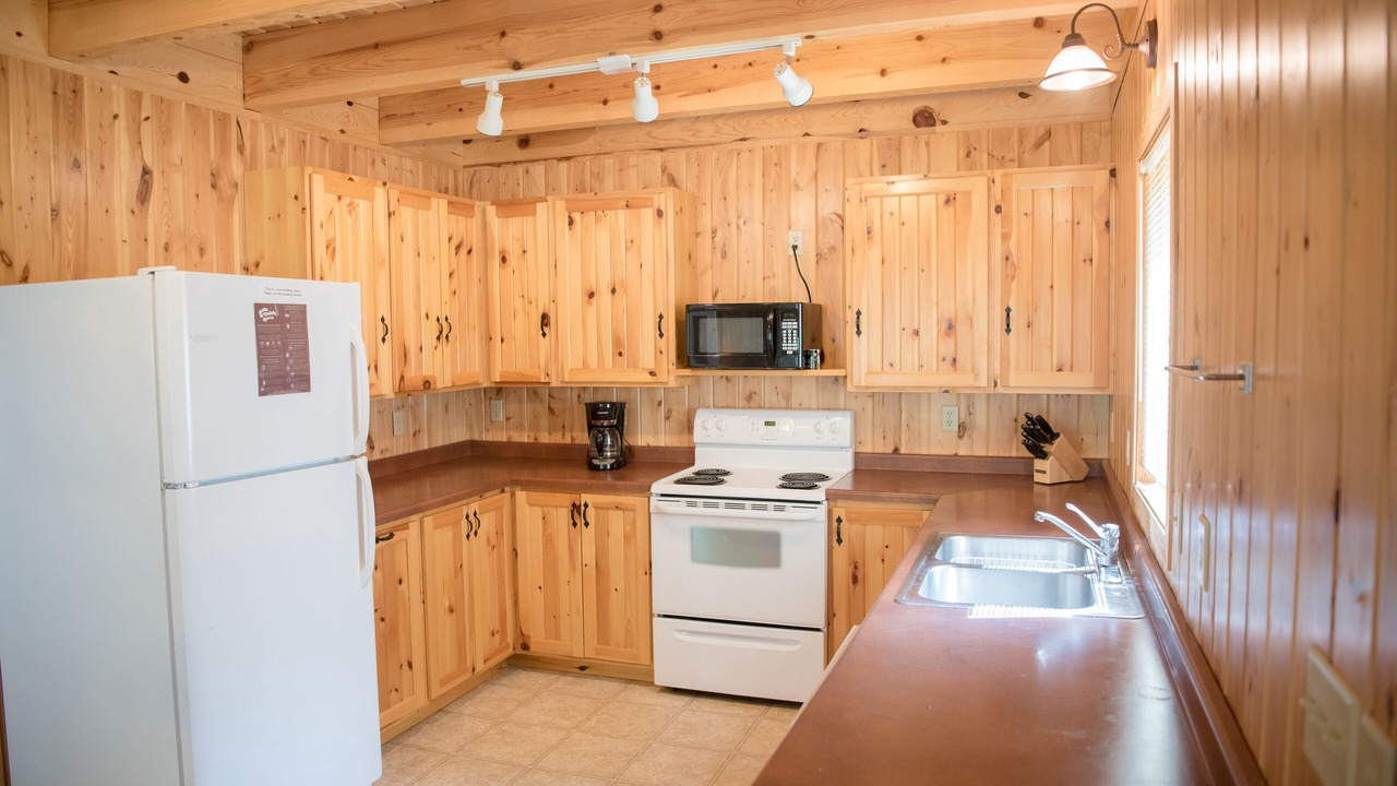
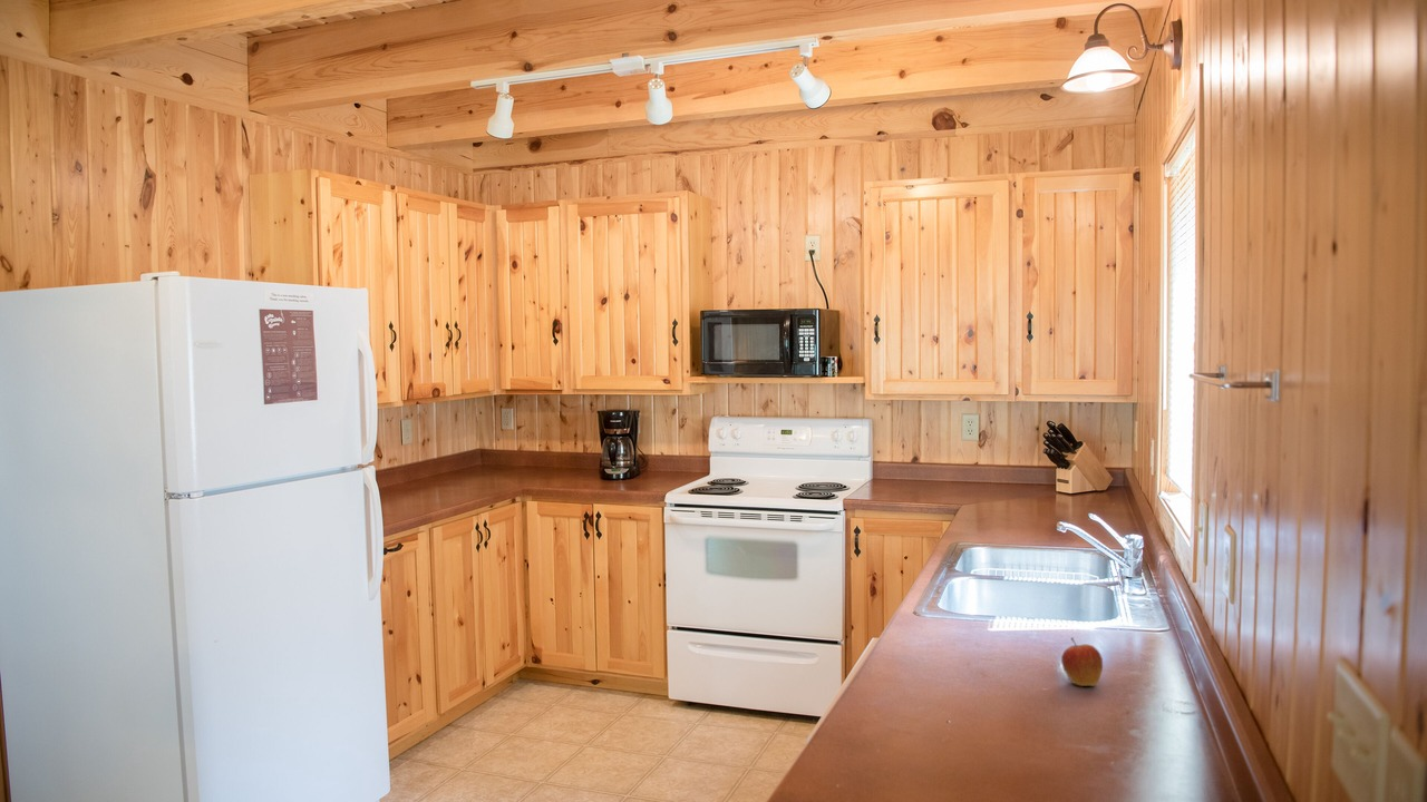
+ fruit (1081, 661)
